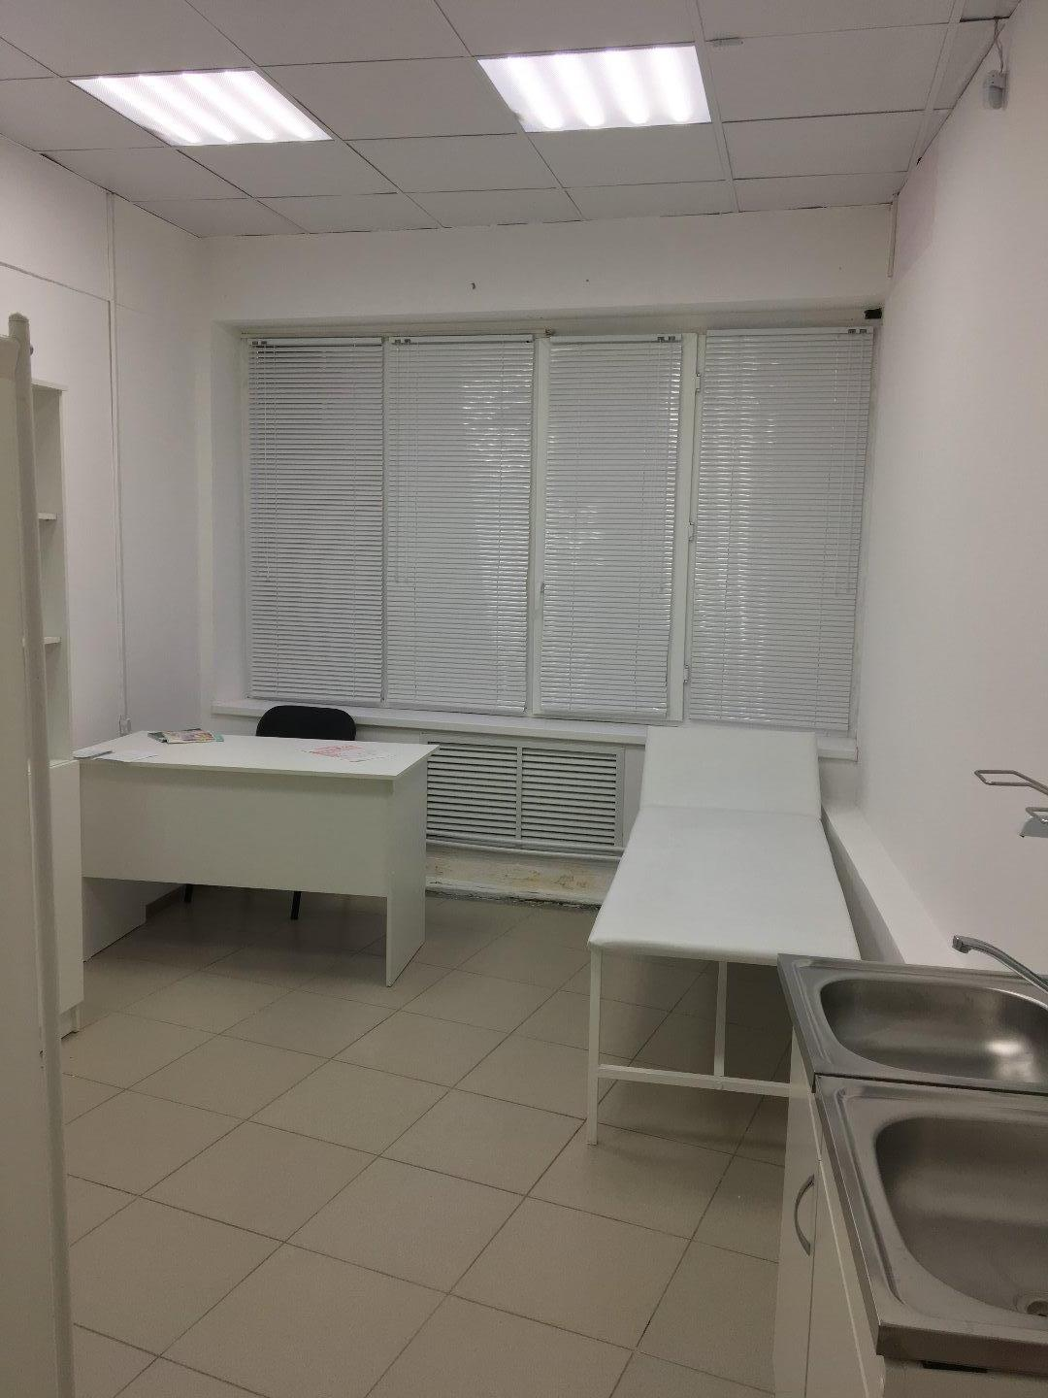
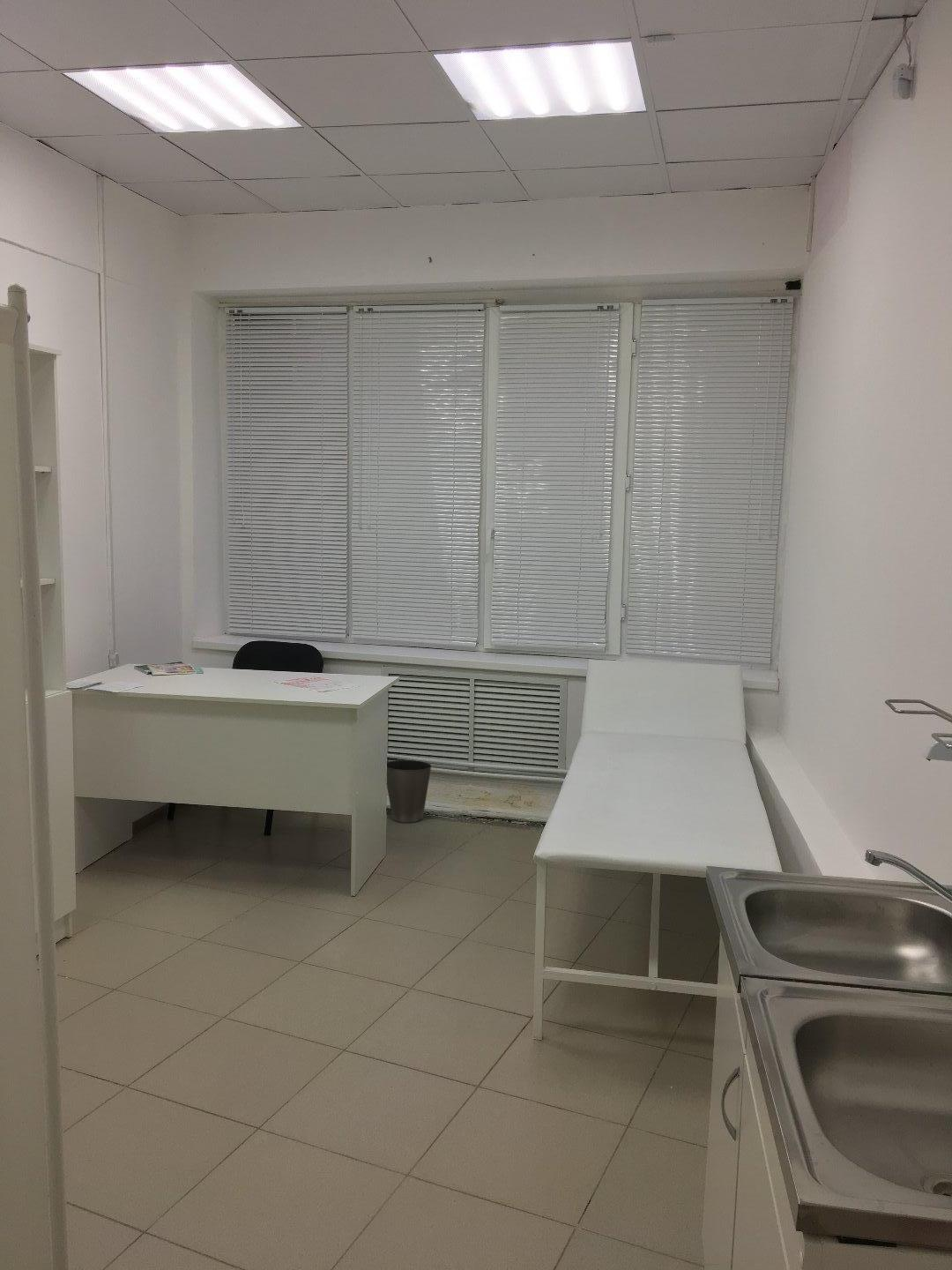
+ waste basket (406, 791)
